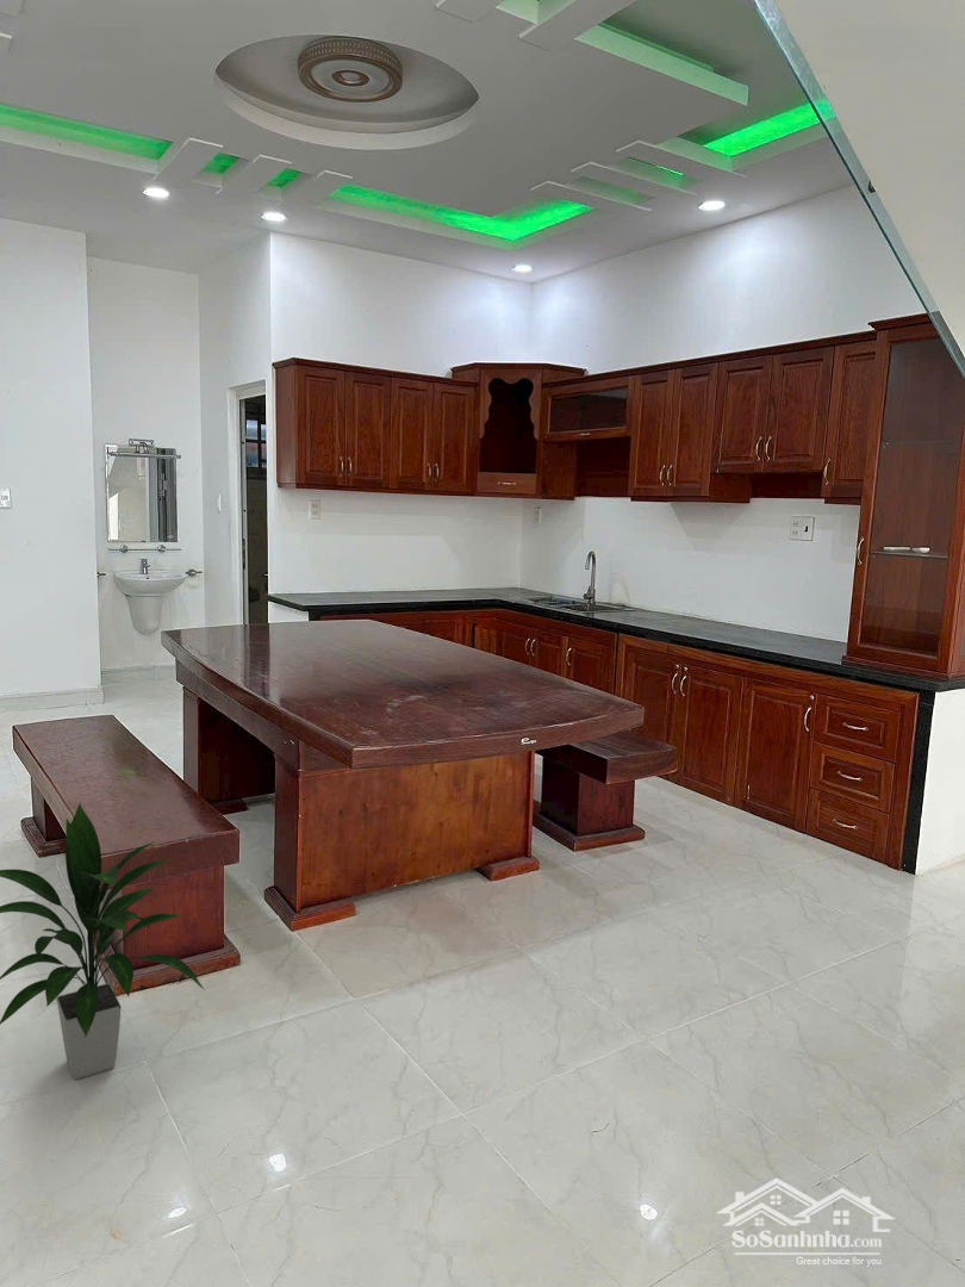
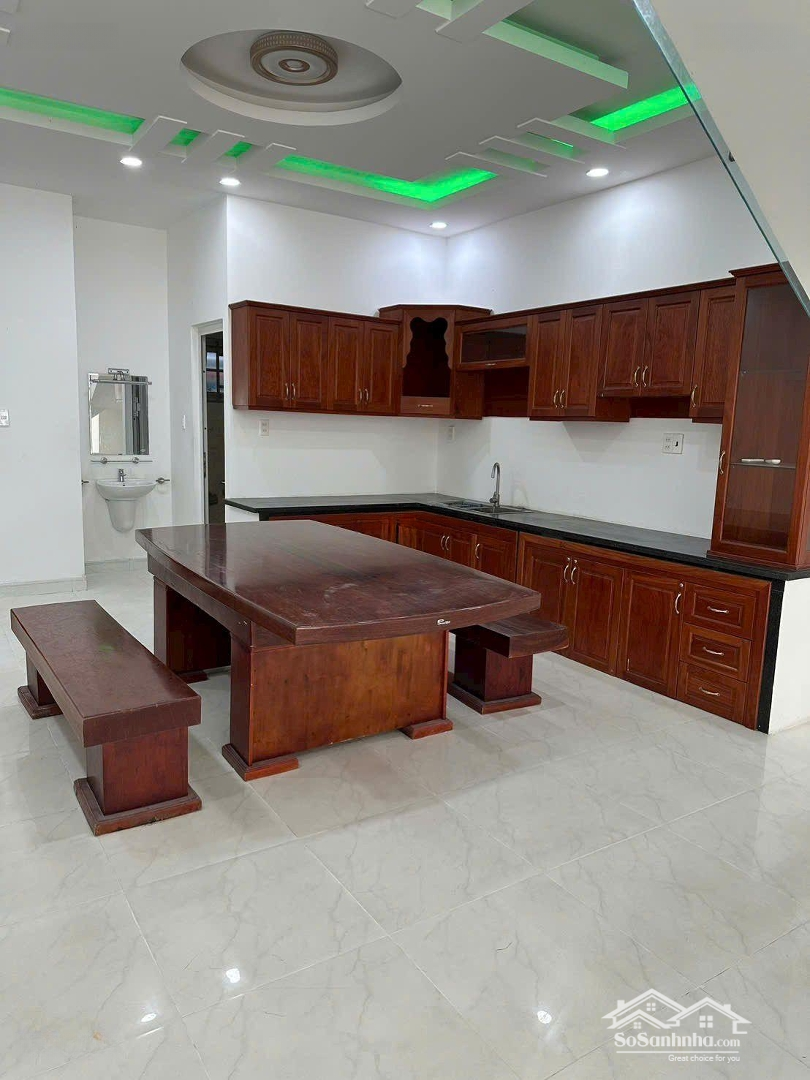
- indoor plant (96, 945)
